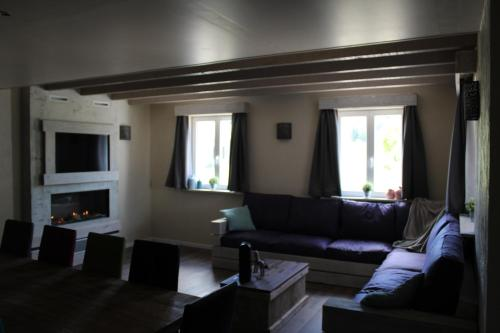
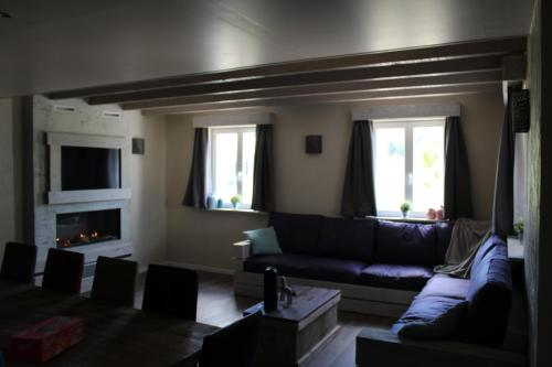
+ tissue box (49, 337)
